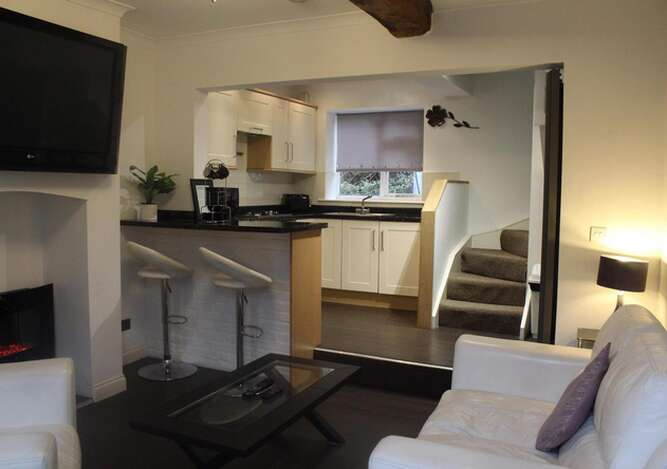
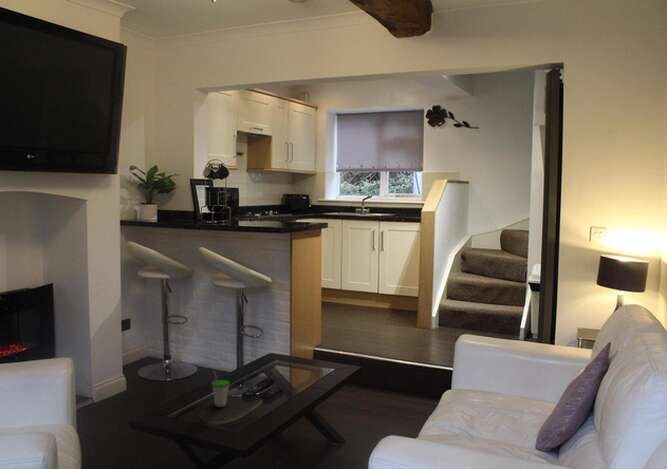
+ cup (220, 388)
